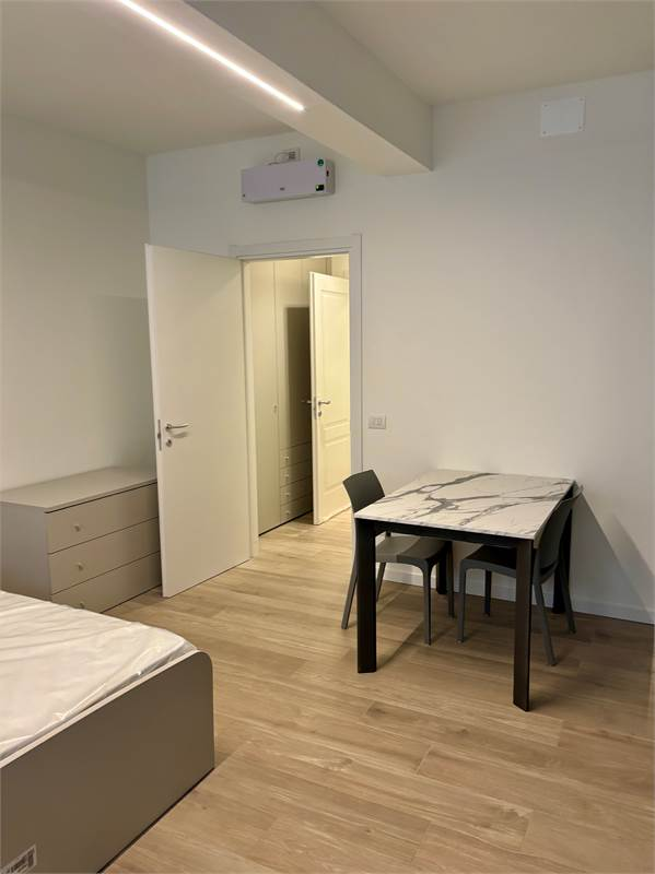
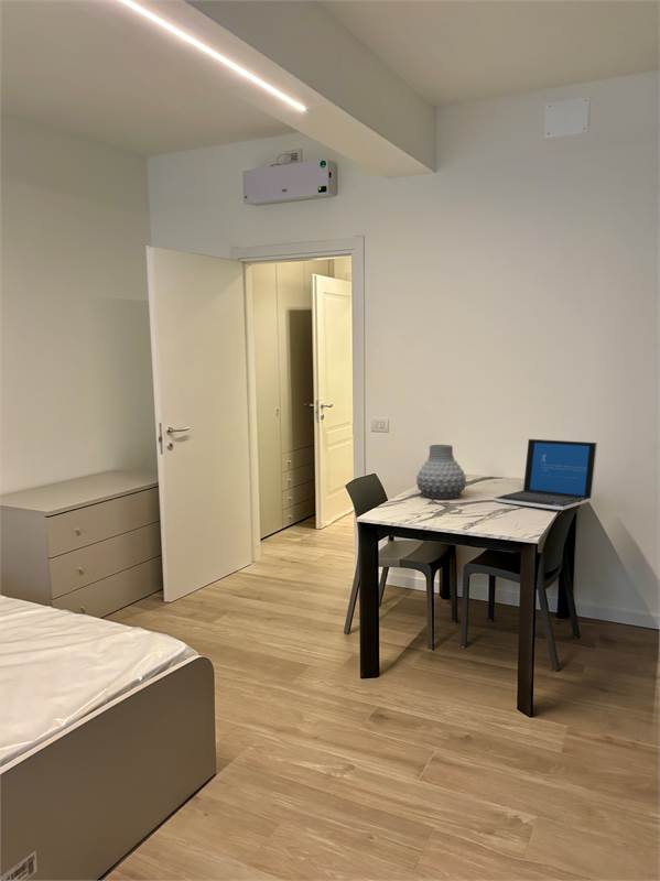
+ laptop (544, 471)
+ vase (441, 470)
